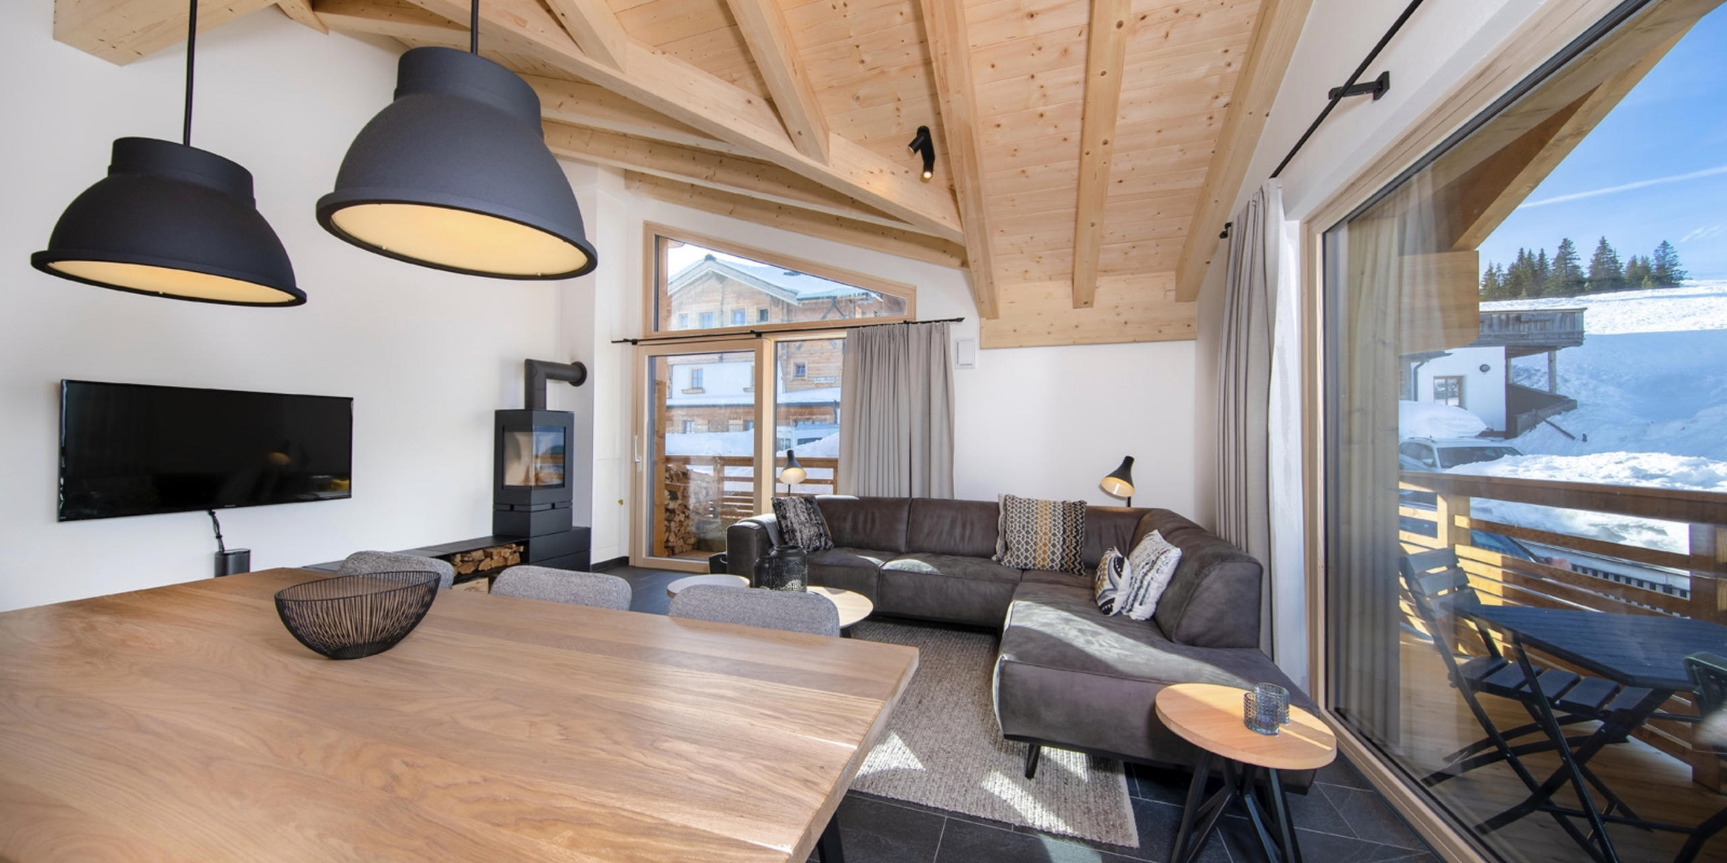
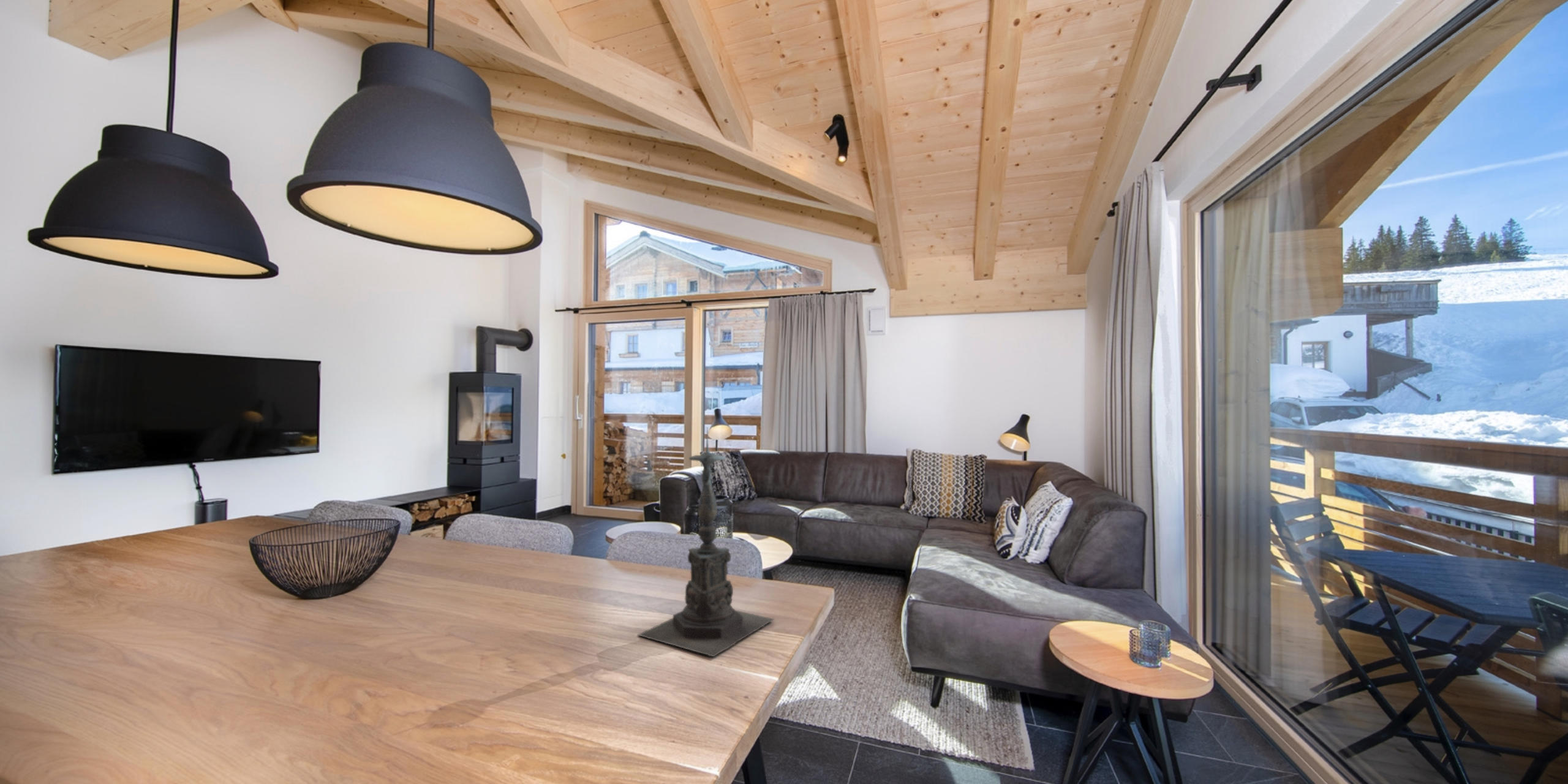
+ candle holder (709, 527)
